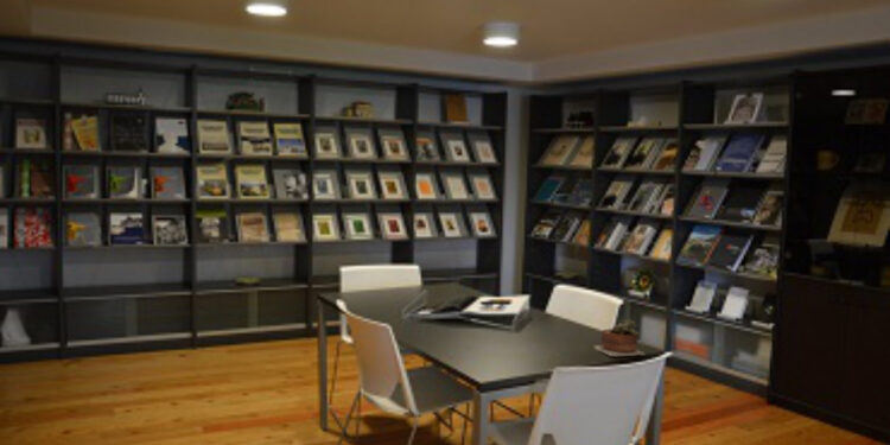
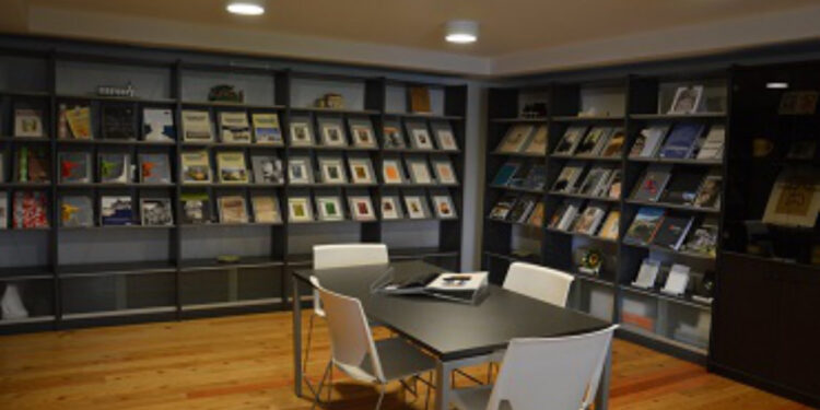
- succulent plant (618, 335)
